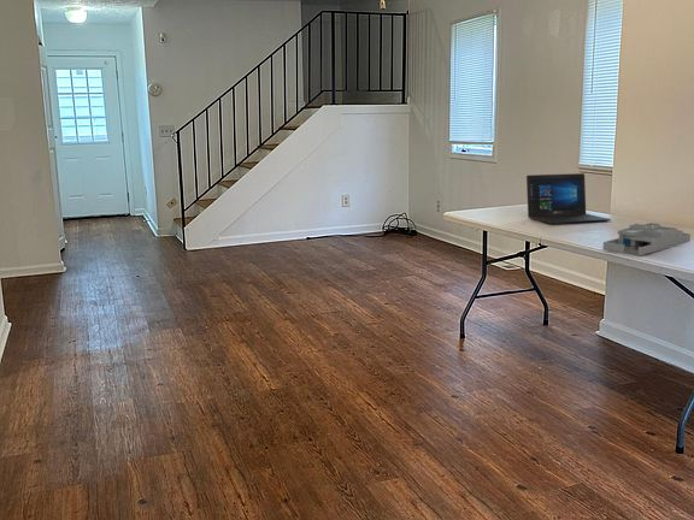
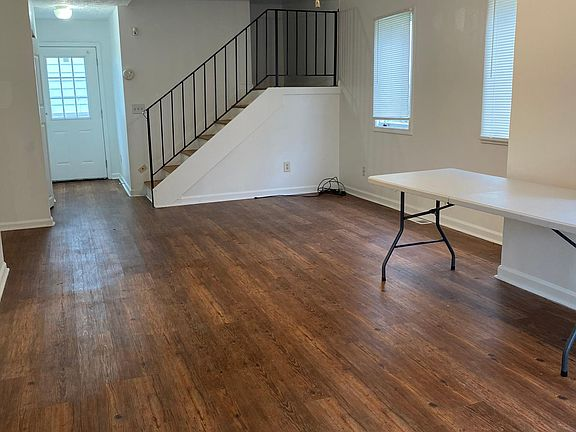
- laptop (567, 197)
- desk organizer (648, 235)
